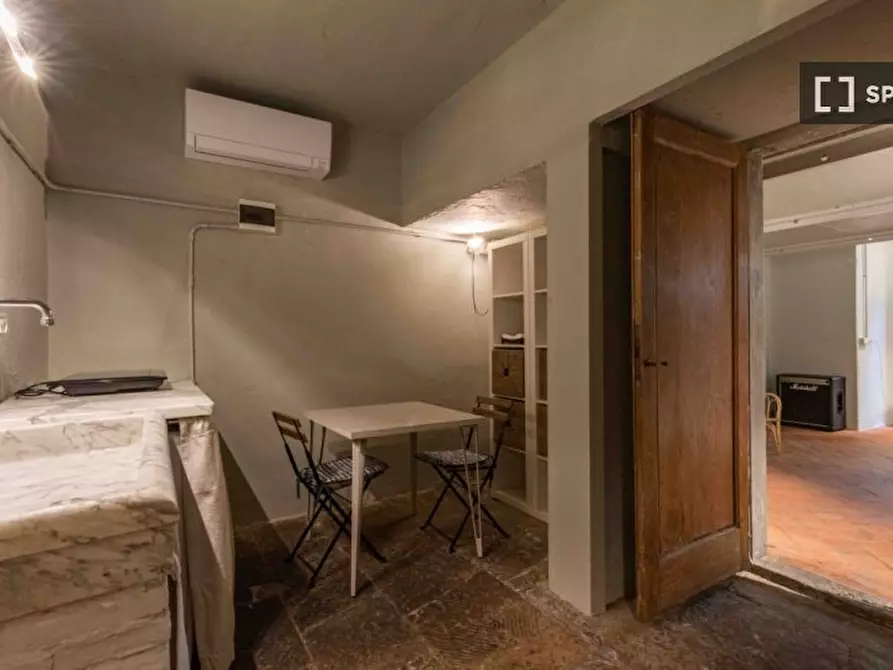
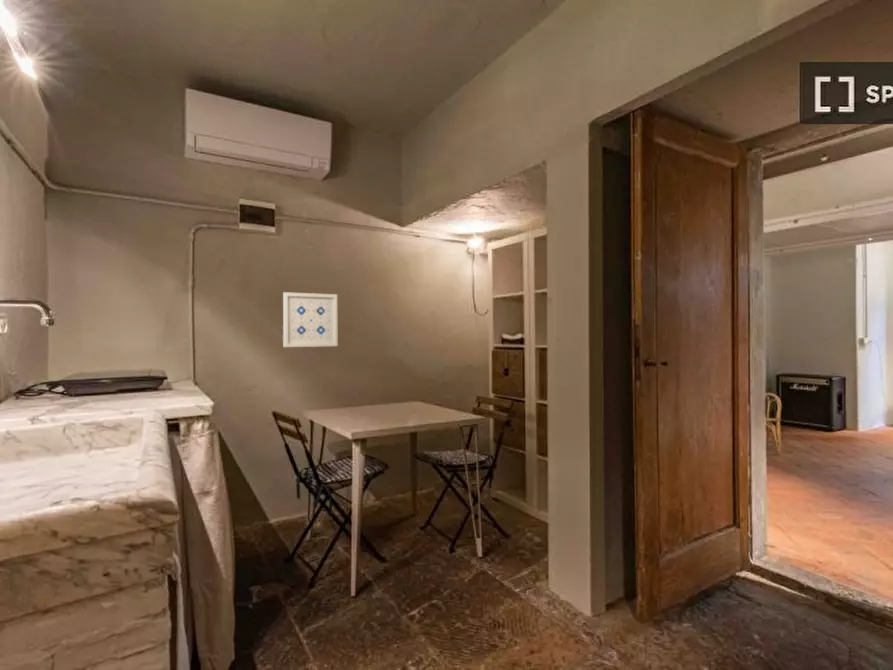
+ wall art (311, 320)
